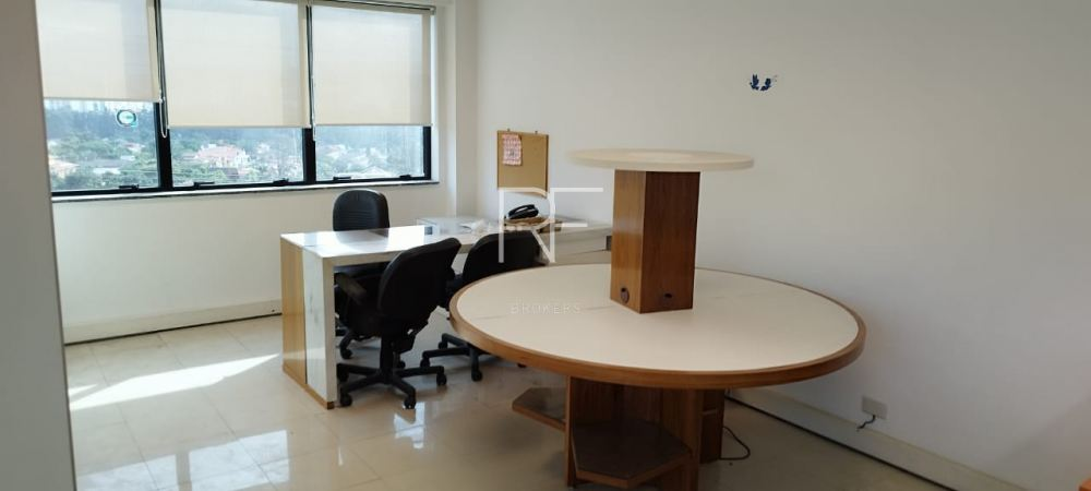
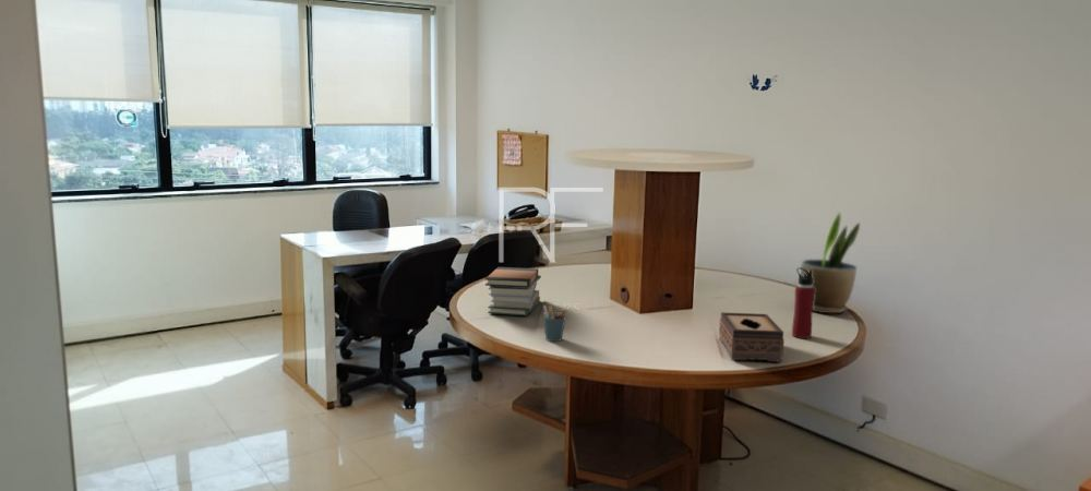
+ tissue box (750, 335)
+ potted plant (828, 262)
+ pen holder (553, 322)
+ water bottle (803, 302)
+ book stack (513, 290)
